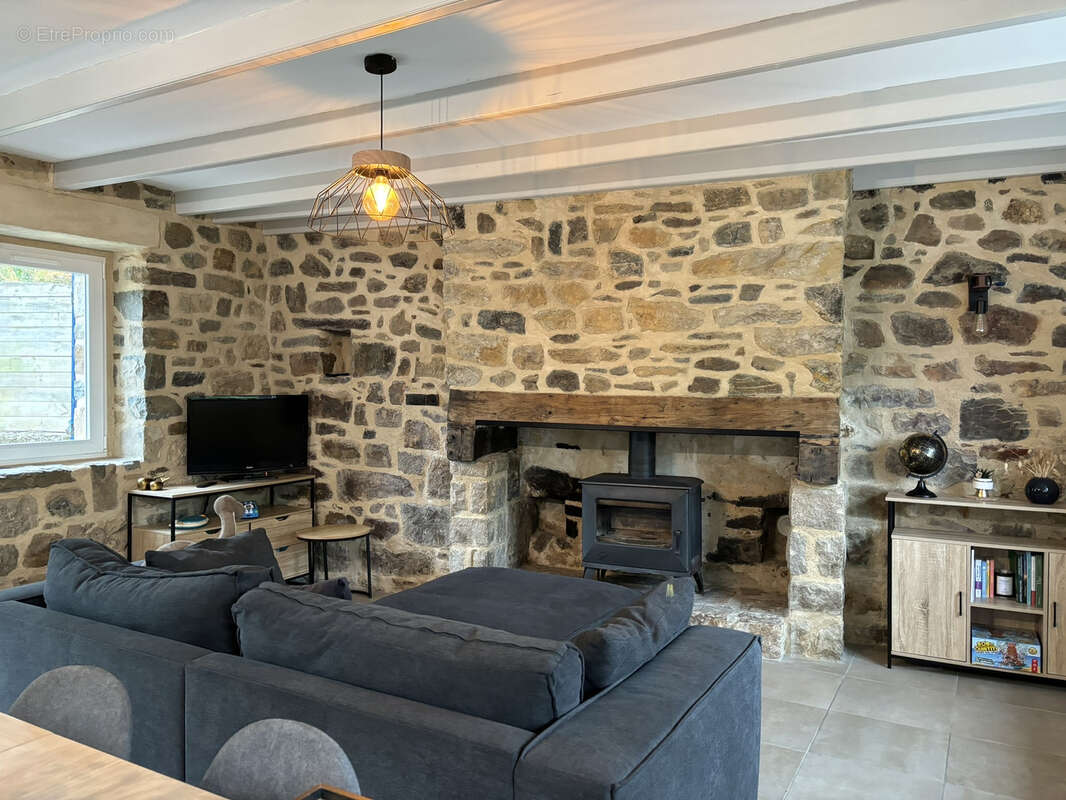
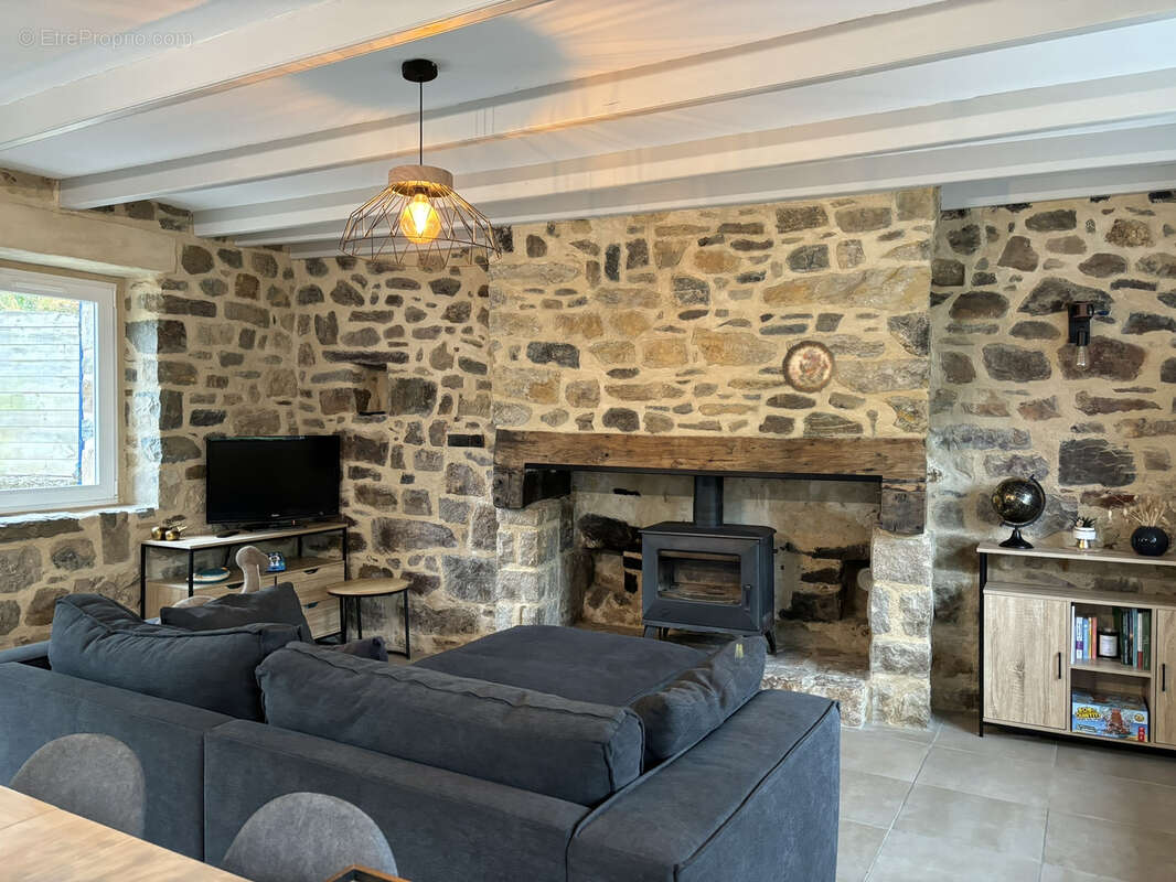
+ decorative plate (809, 366)
